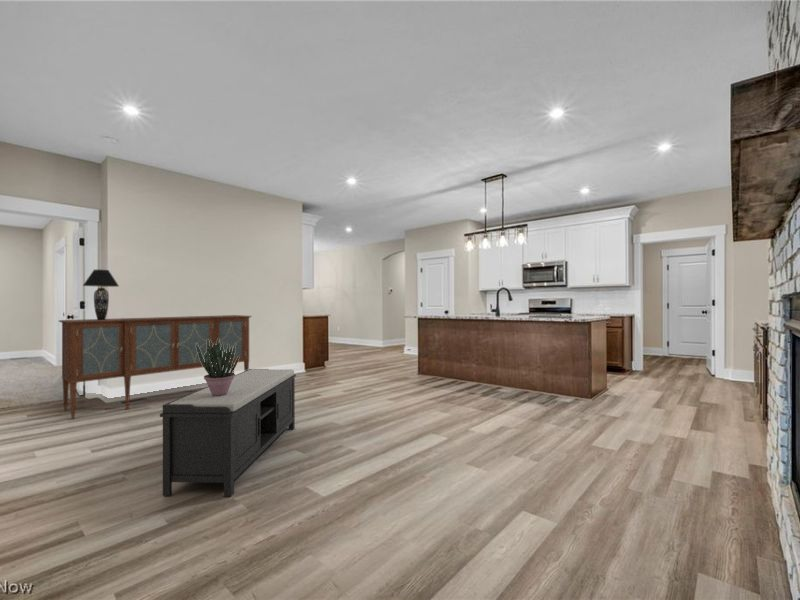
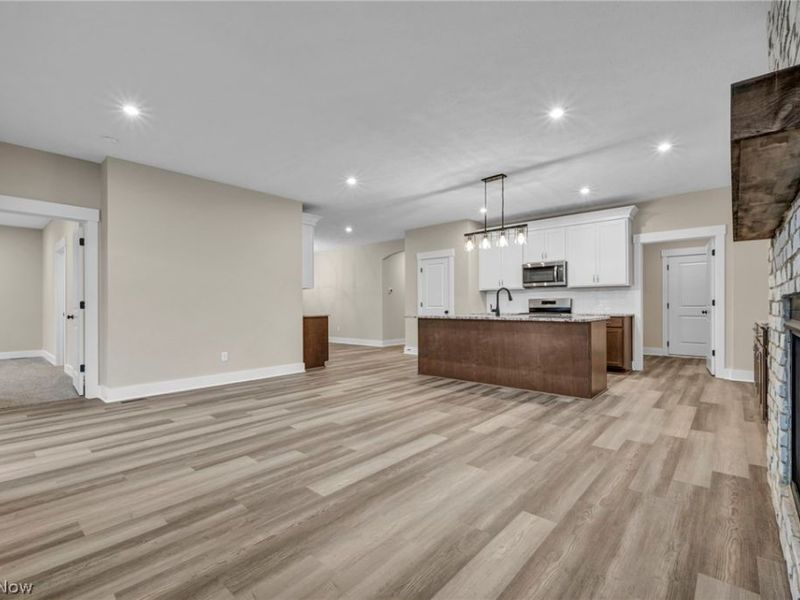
- potted plant (217, 366)
- table lamp (101, 294)
- sideboard (167, 358)
- bench (242, 419)
